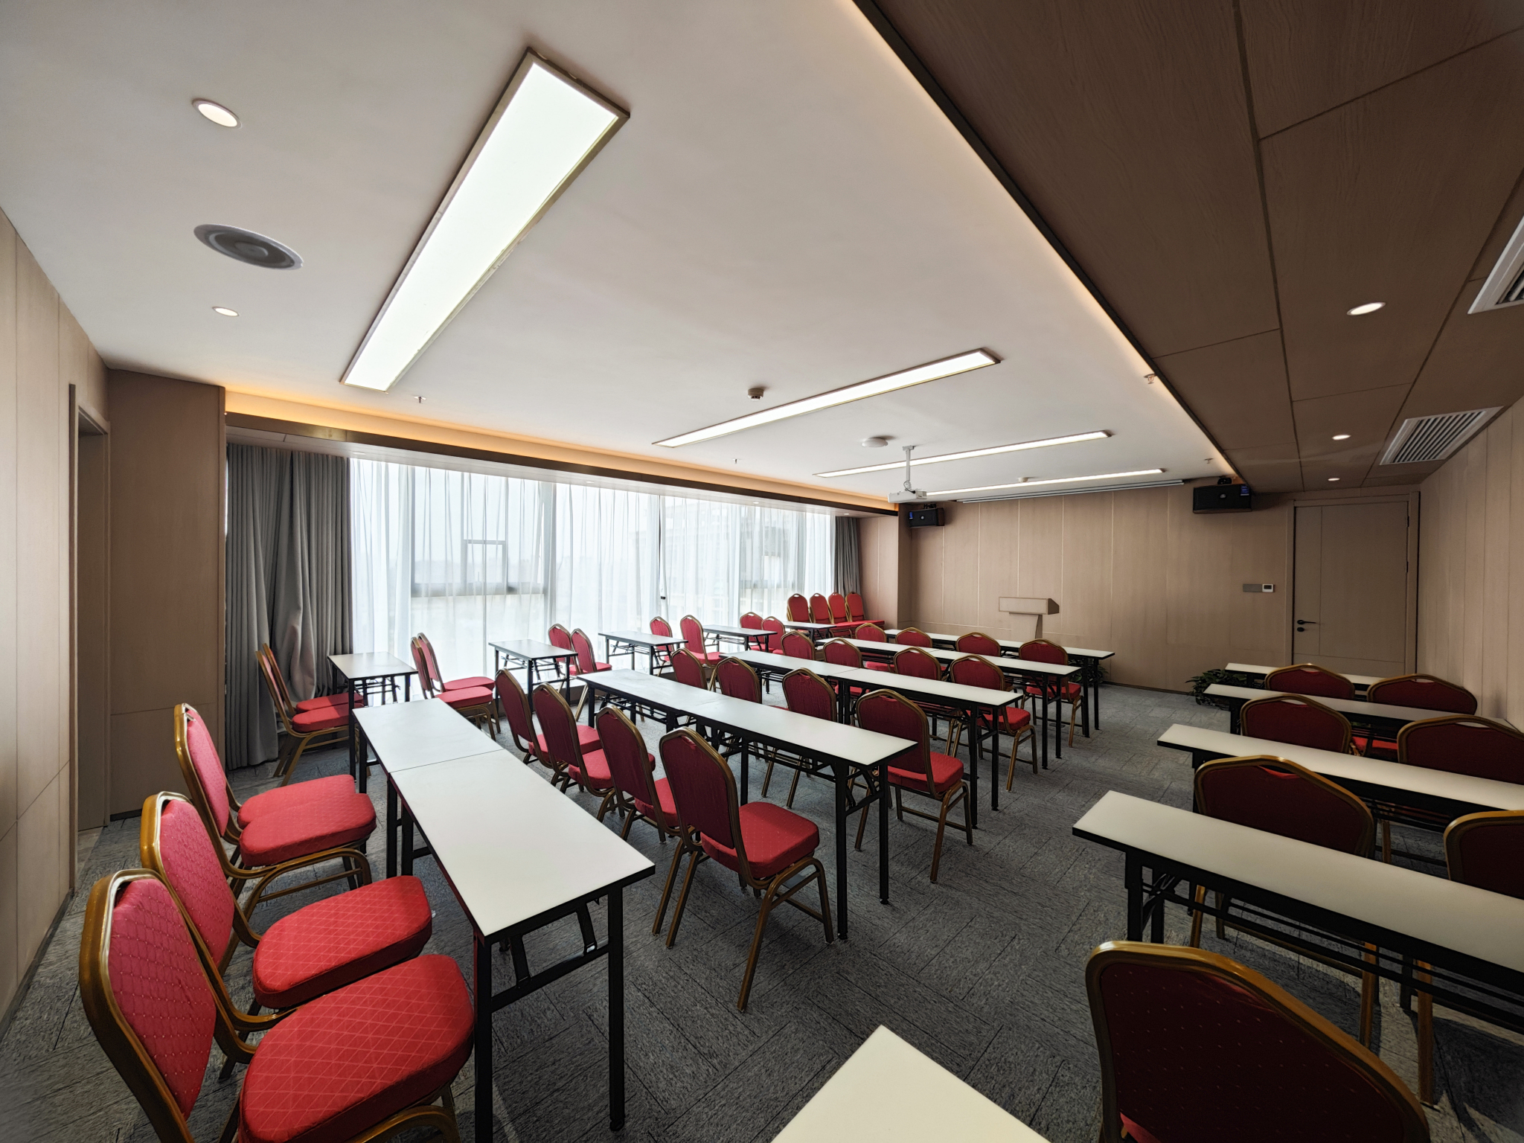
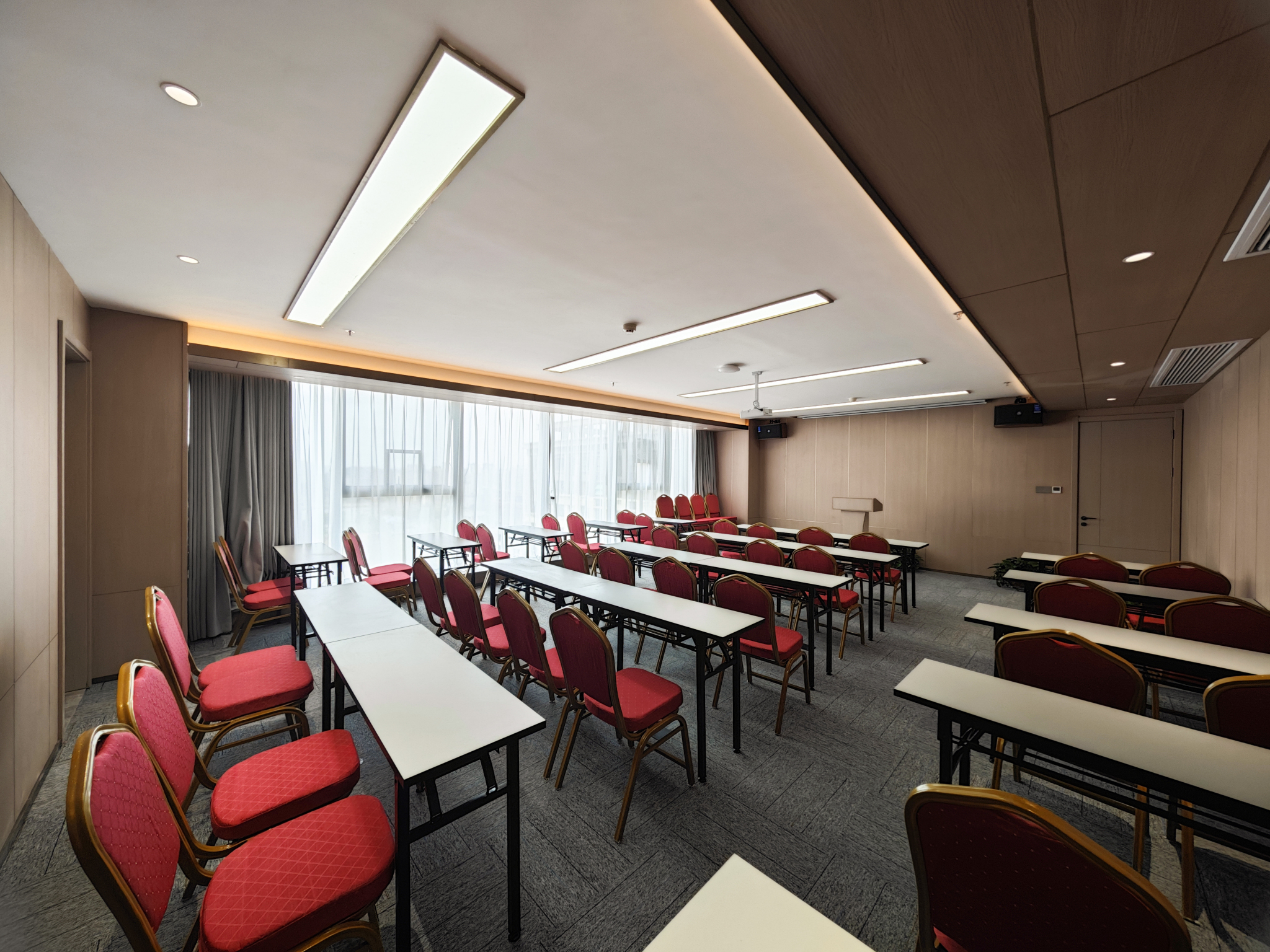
- recessed light (251, 246)
